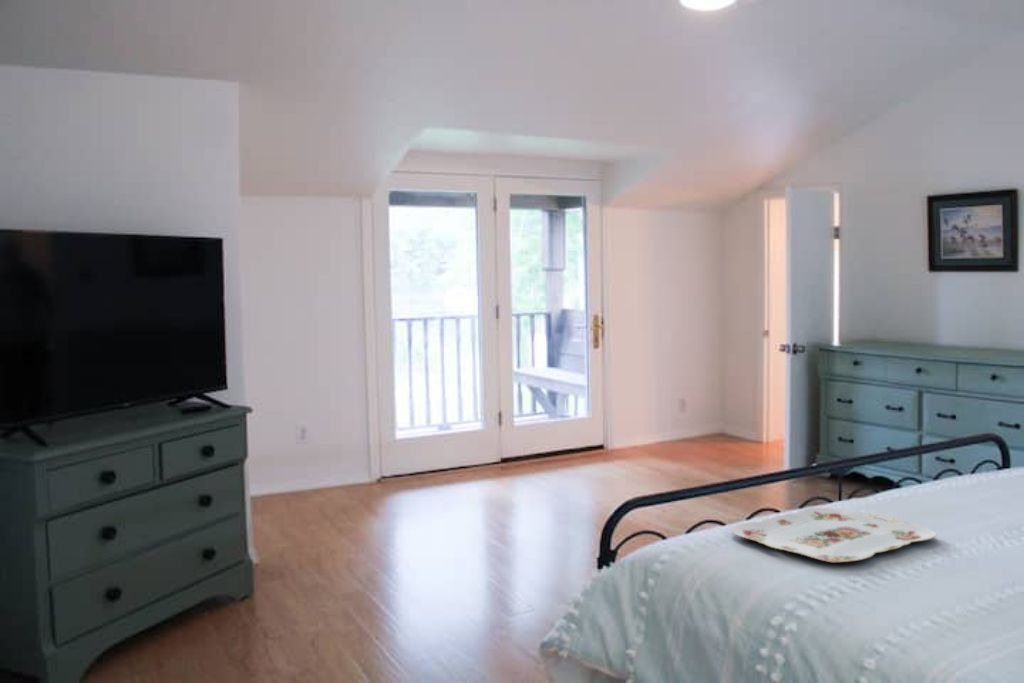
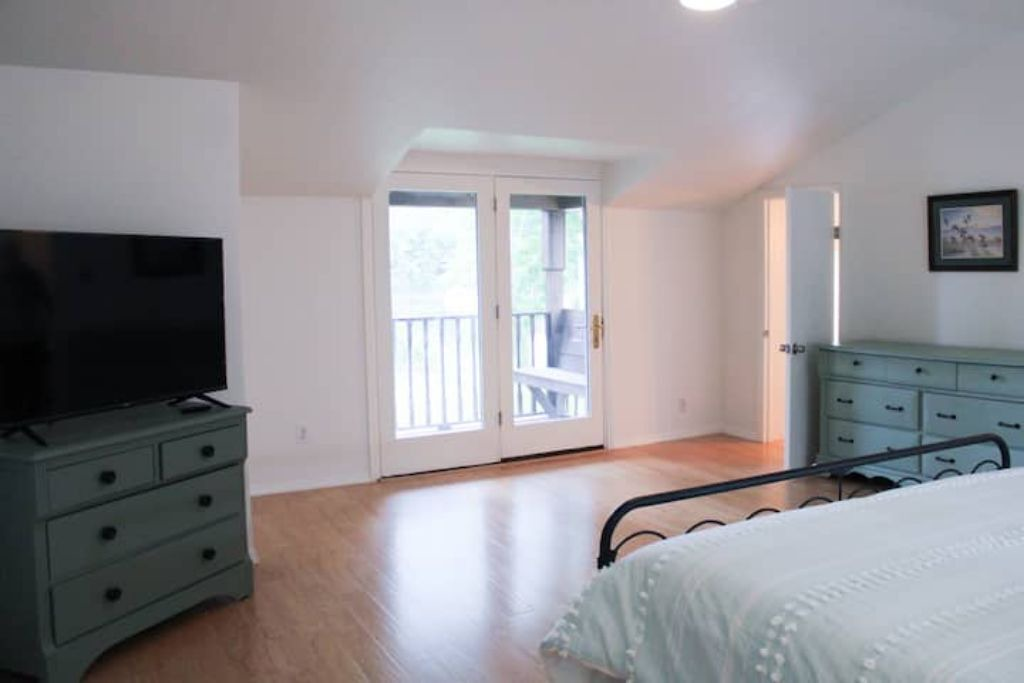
- serving tray (832, 534)
